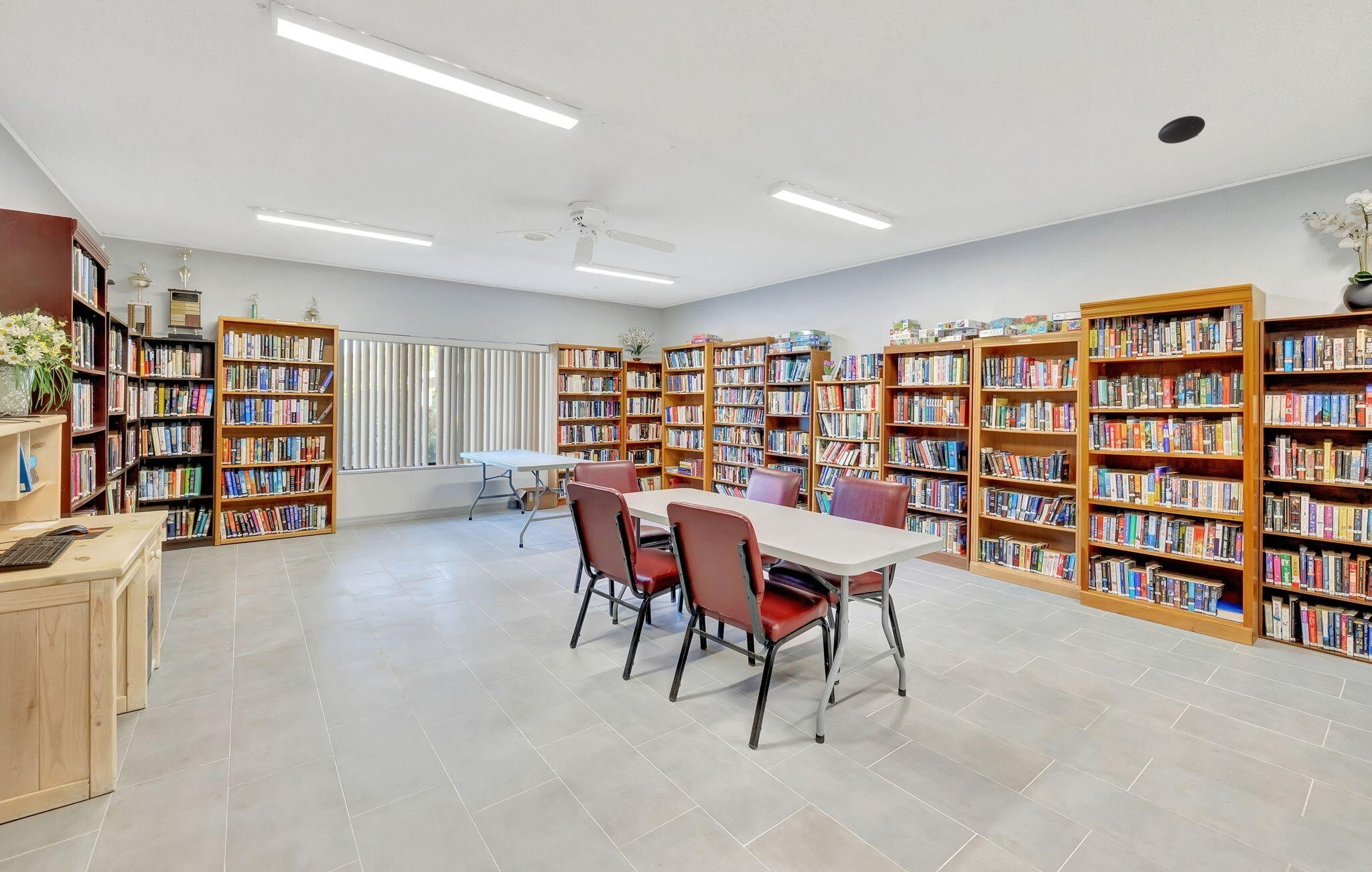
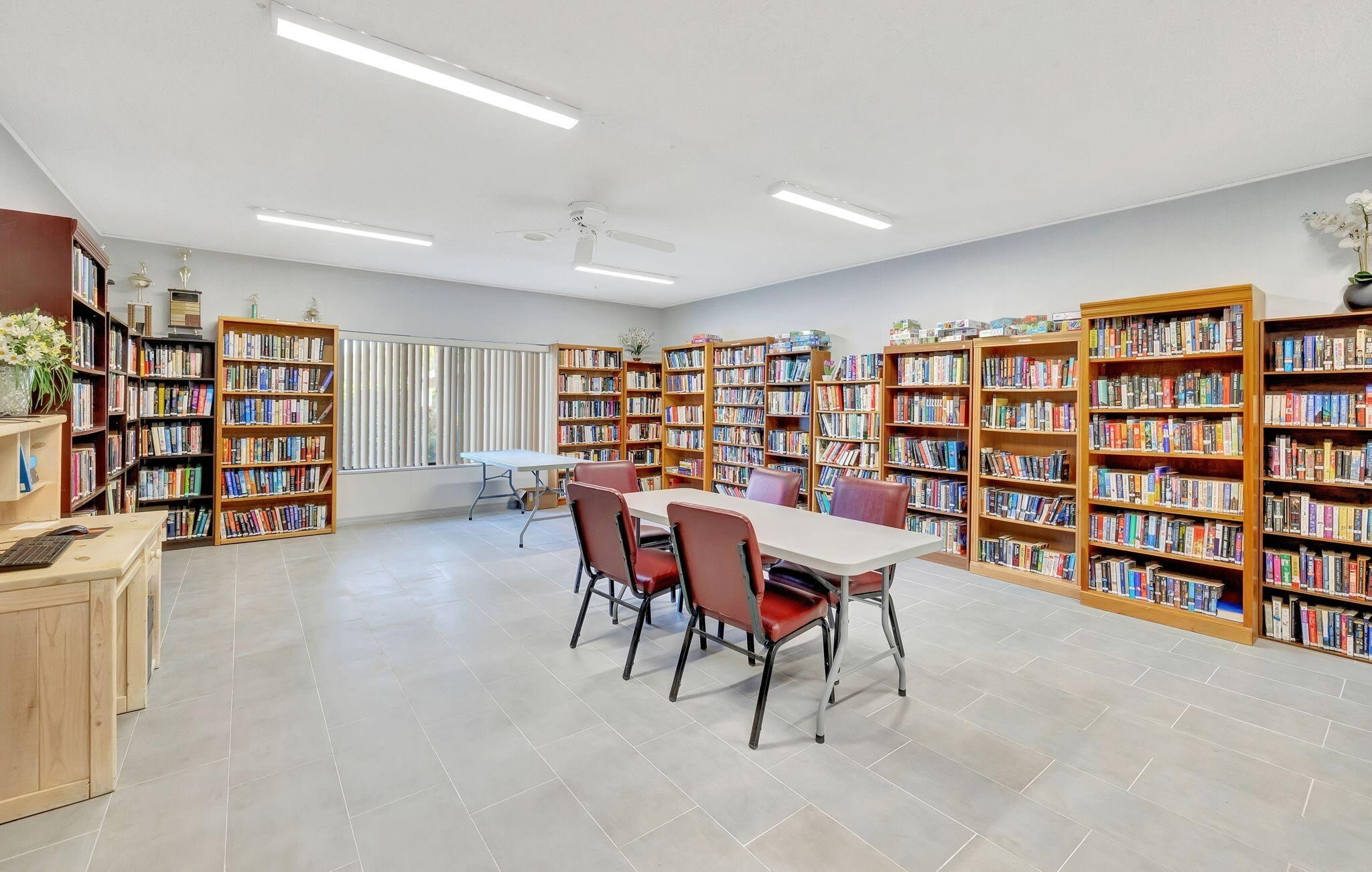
- ceiling light (1158, 136)
